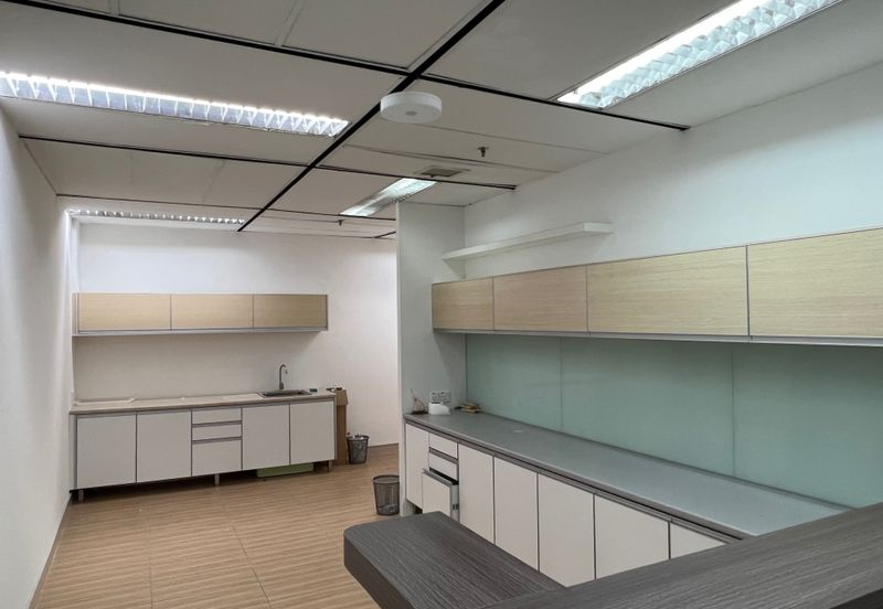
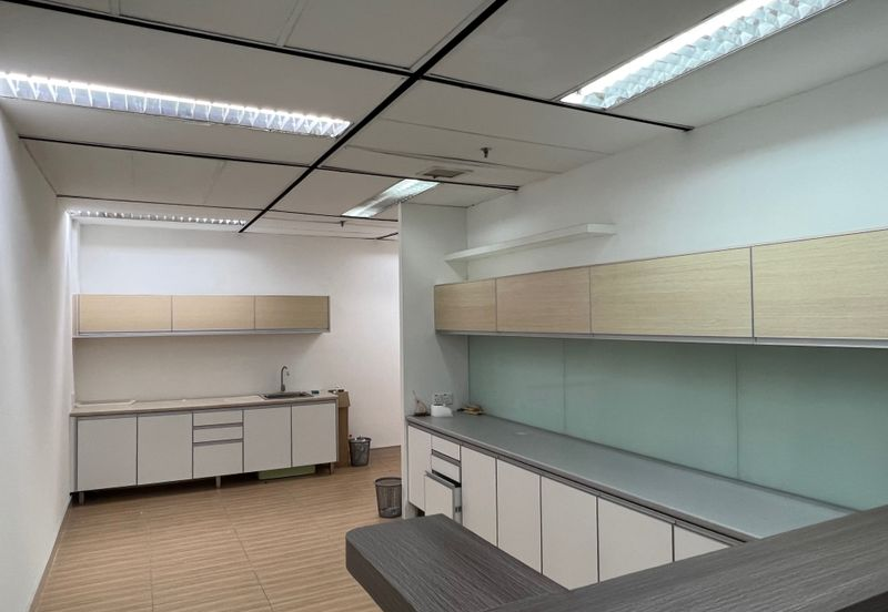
- smoke detector (411, 108)
